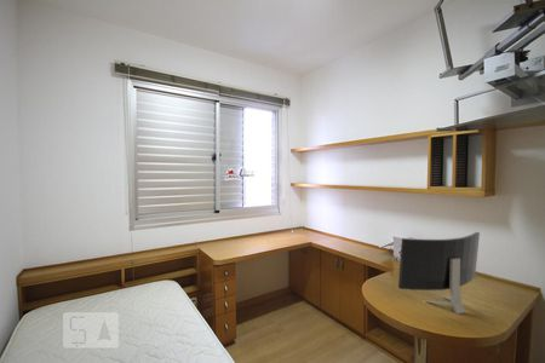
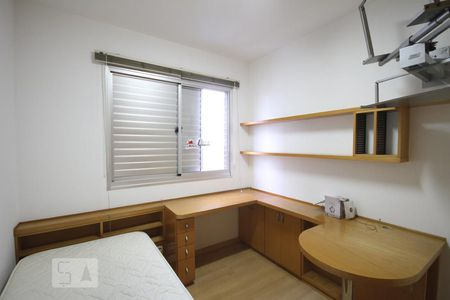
- monitor (448, 271)
